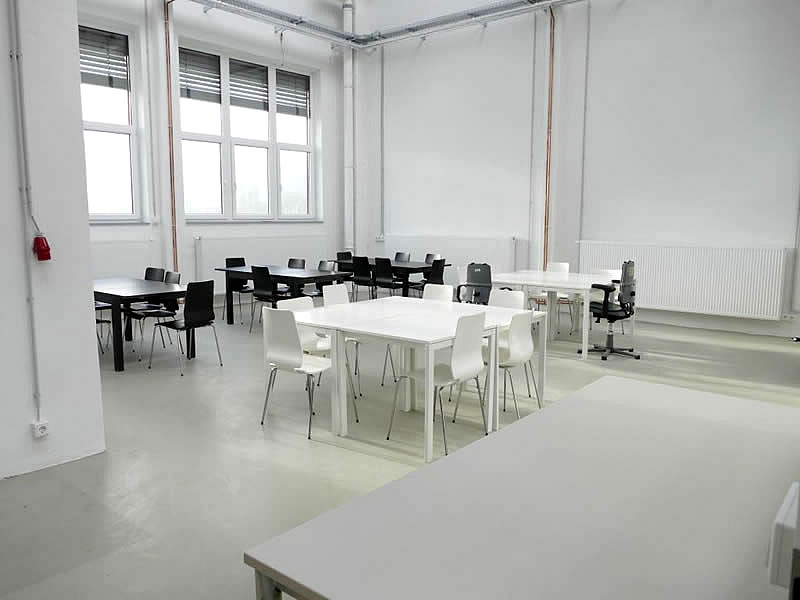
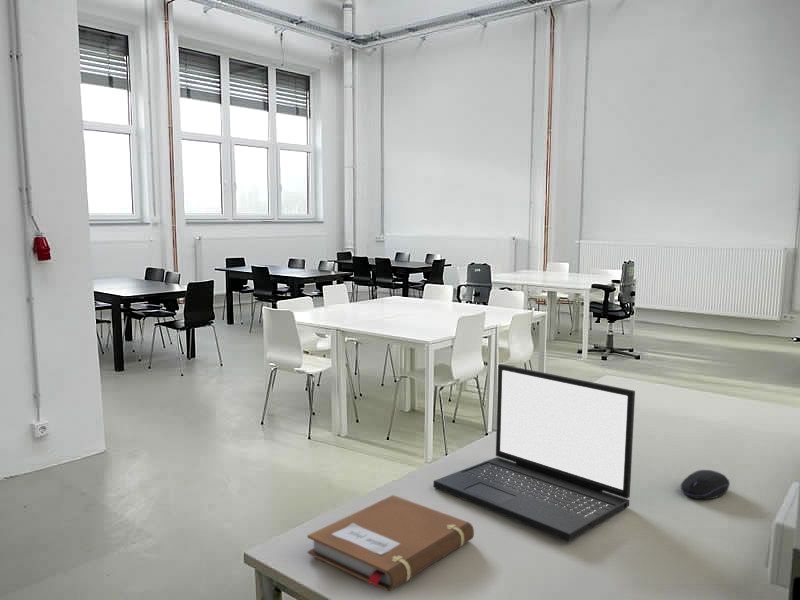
+ laptop (530, 441)
+ computer mouse (705, 482)
+ notebook (390, 539)
